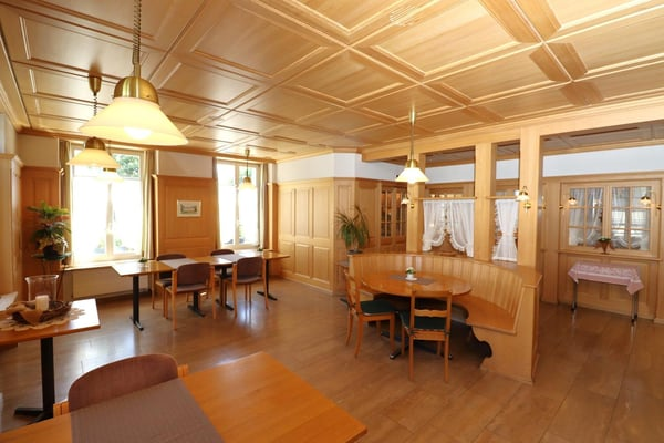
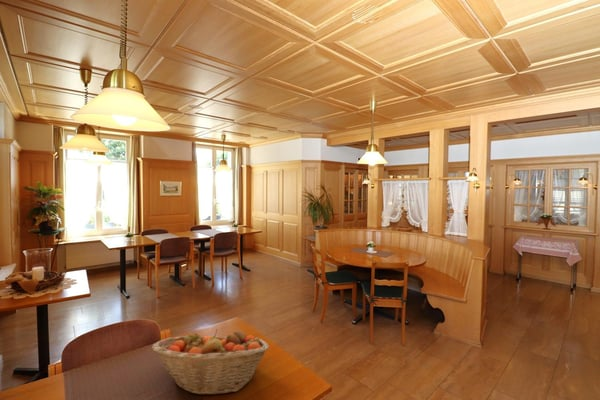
+ fruit basket (212, 353)
